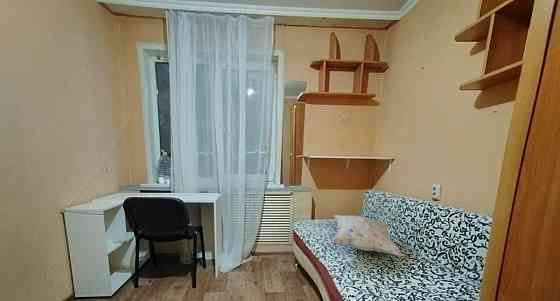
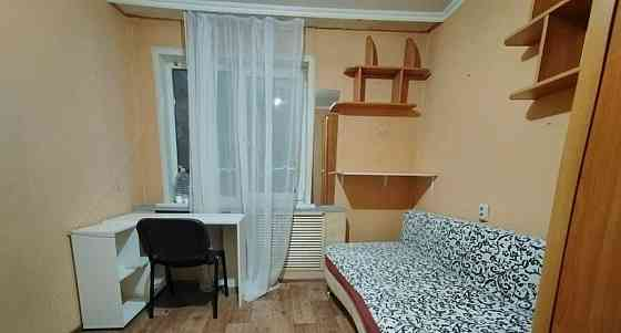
- decorative pillow (362, 232)
